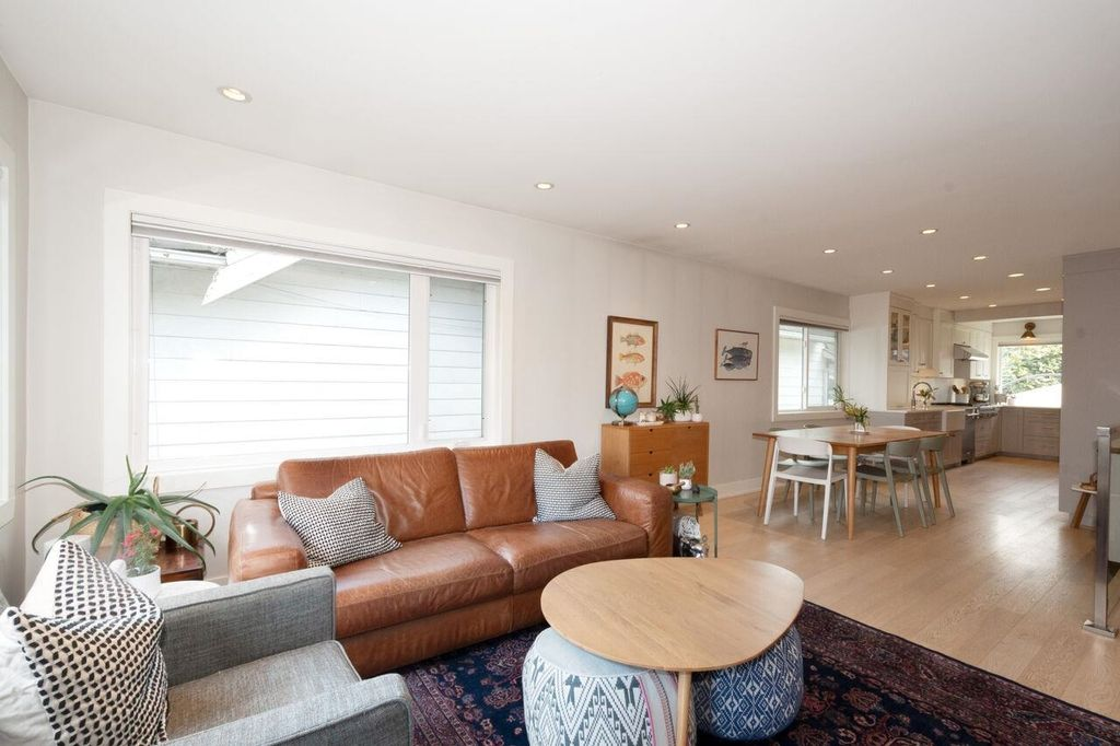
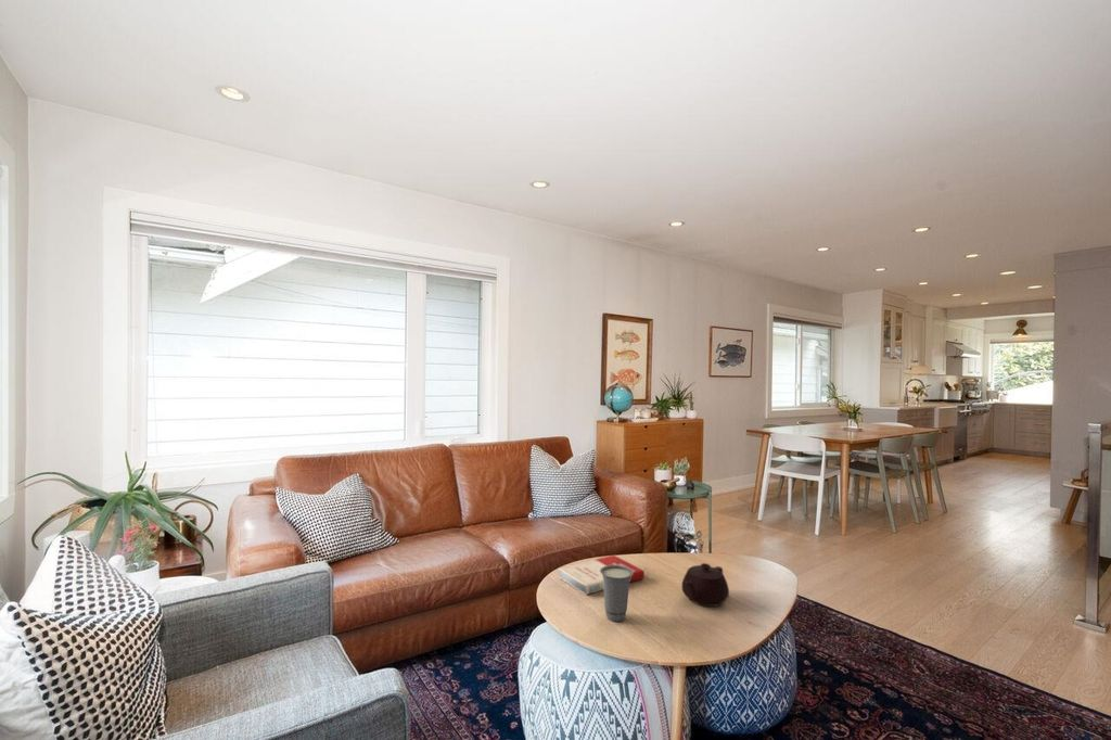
+ book (601, 574)
+ teapot (703, 583)
+ cup (615, 594)
